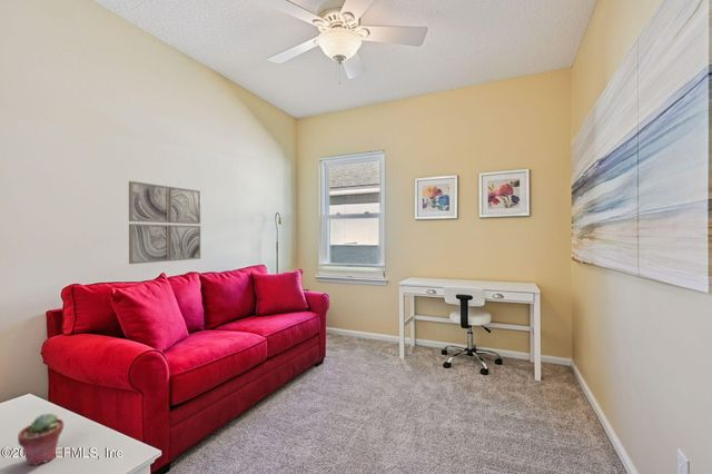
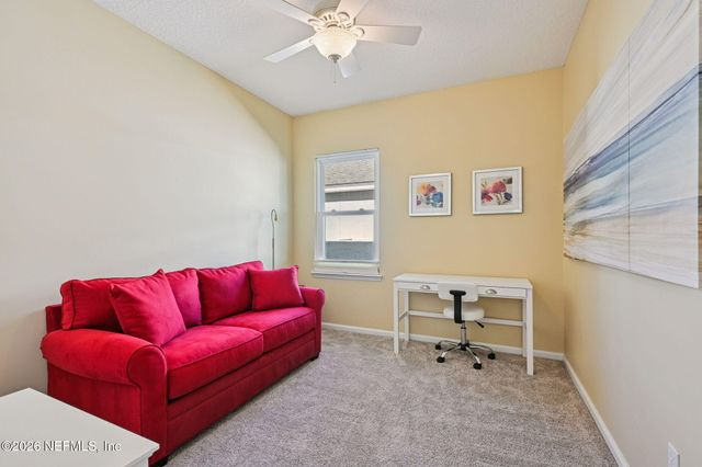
- potted succulent (41, 436)
- wall art (168, 225)
